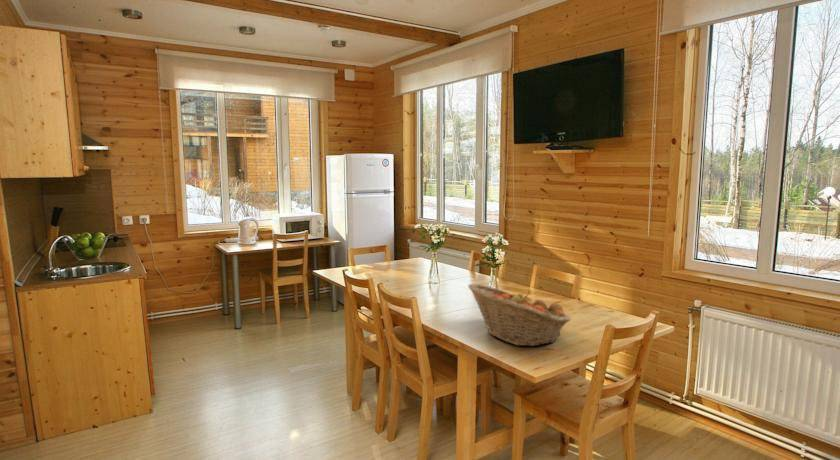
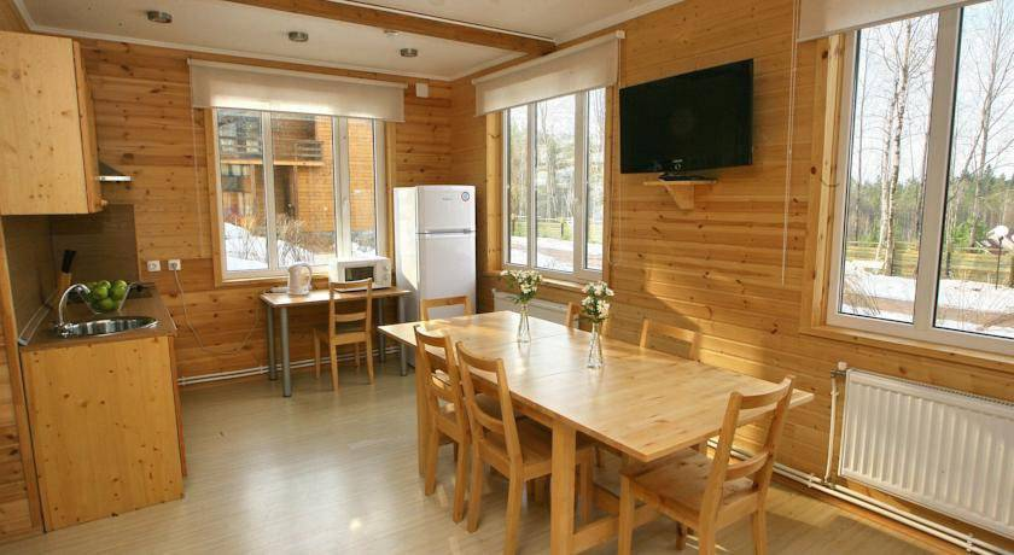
- fruit basket (516, 310)
